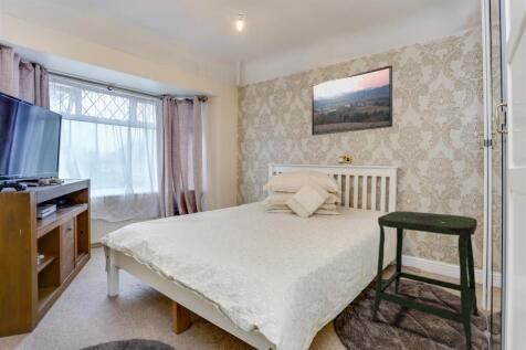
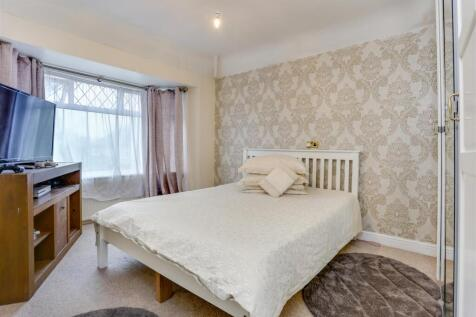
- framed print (348, 104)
- stool (422, 276)
